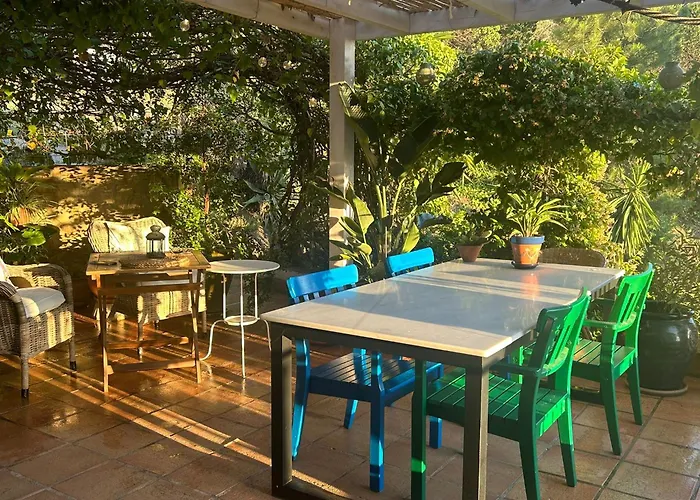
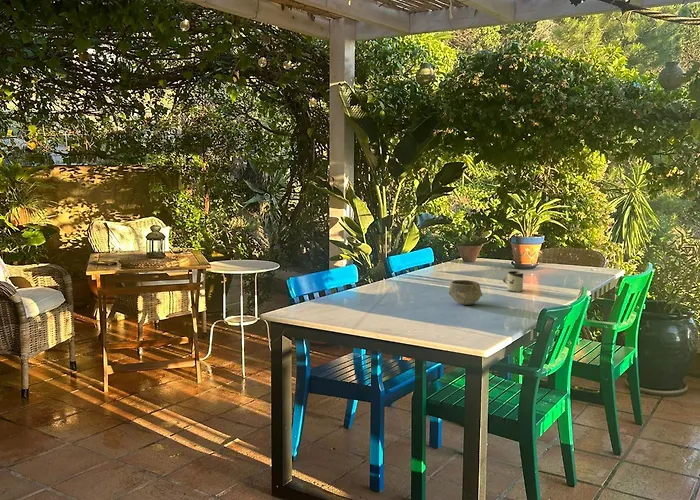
+ bowl (464, 292)
+ cup (512, 281)
